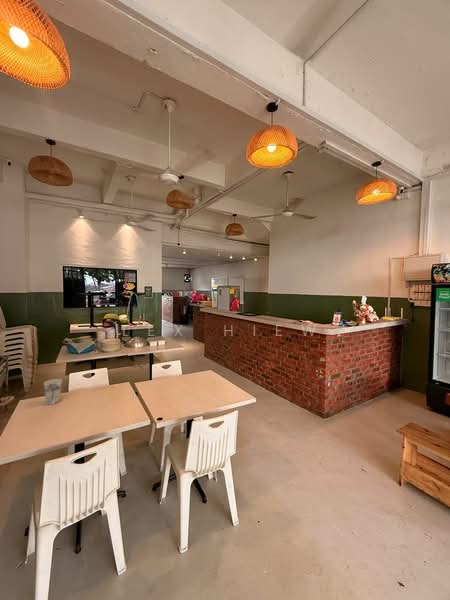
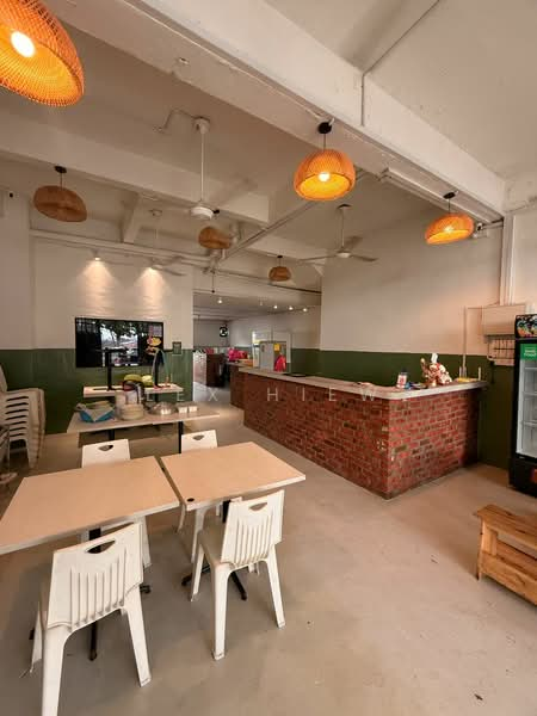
- cup (53, 391)
